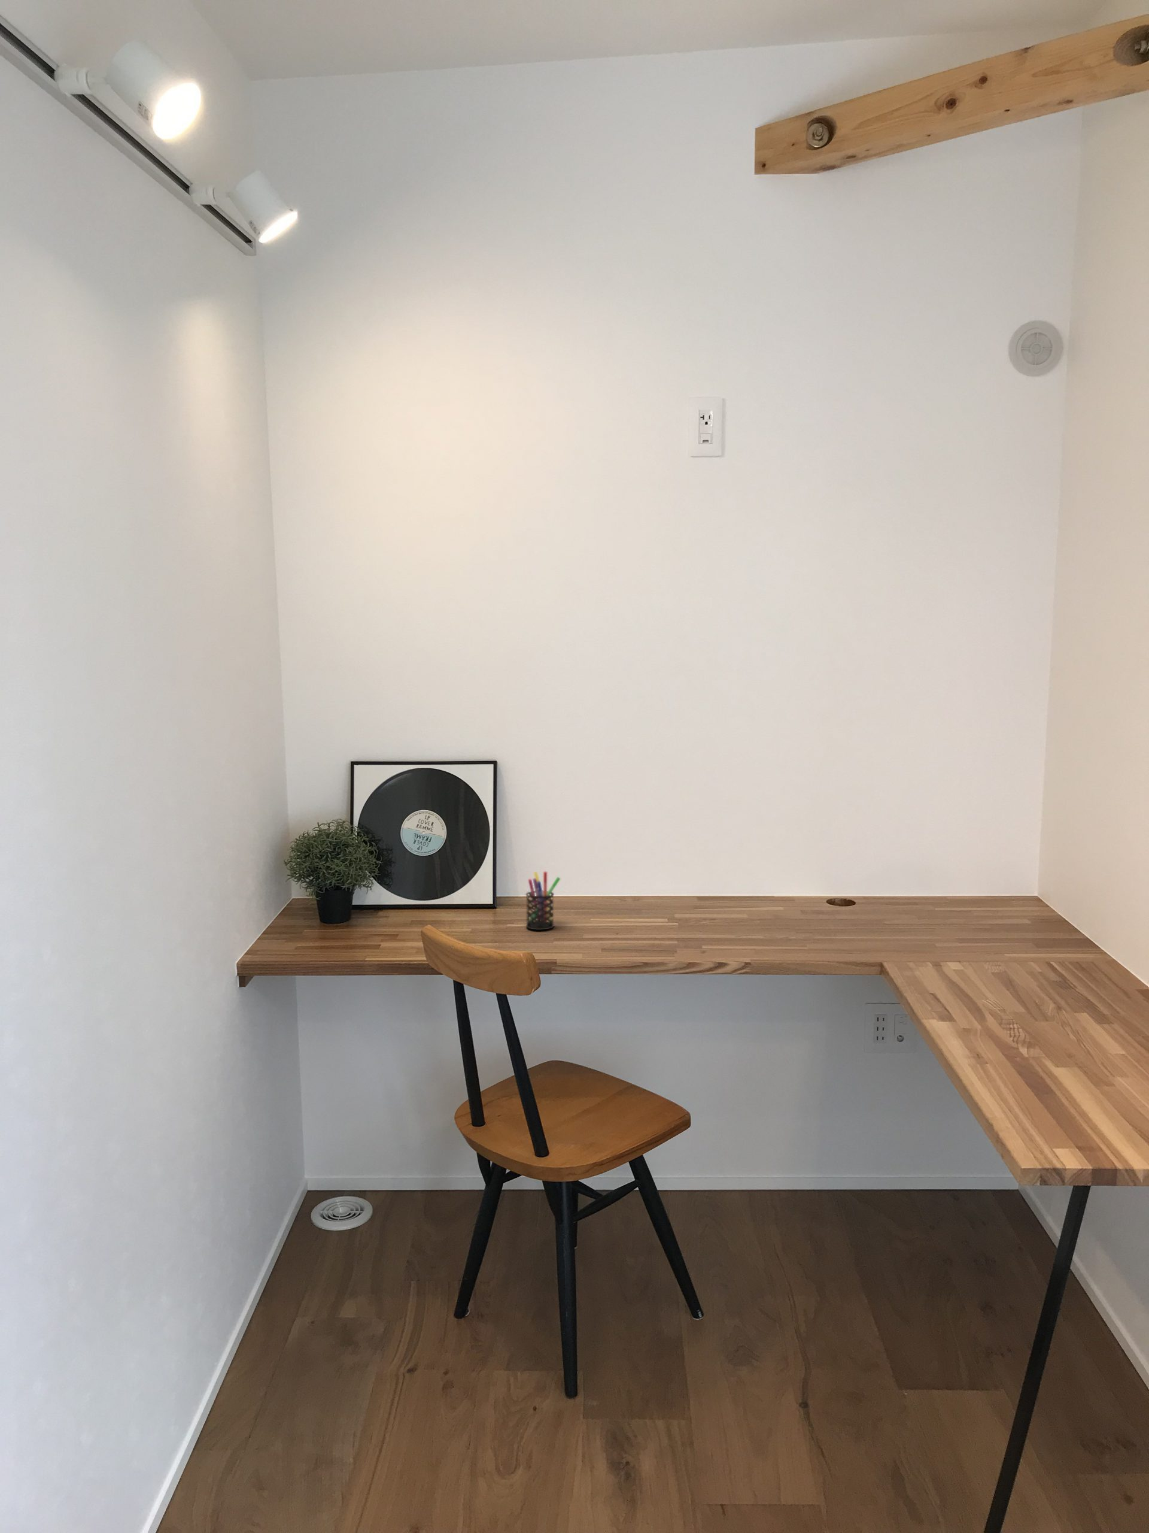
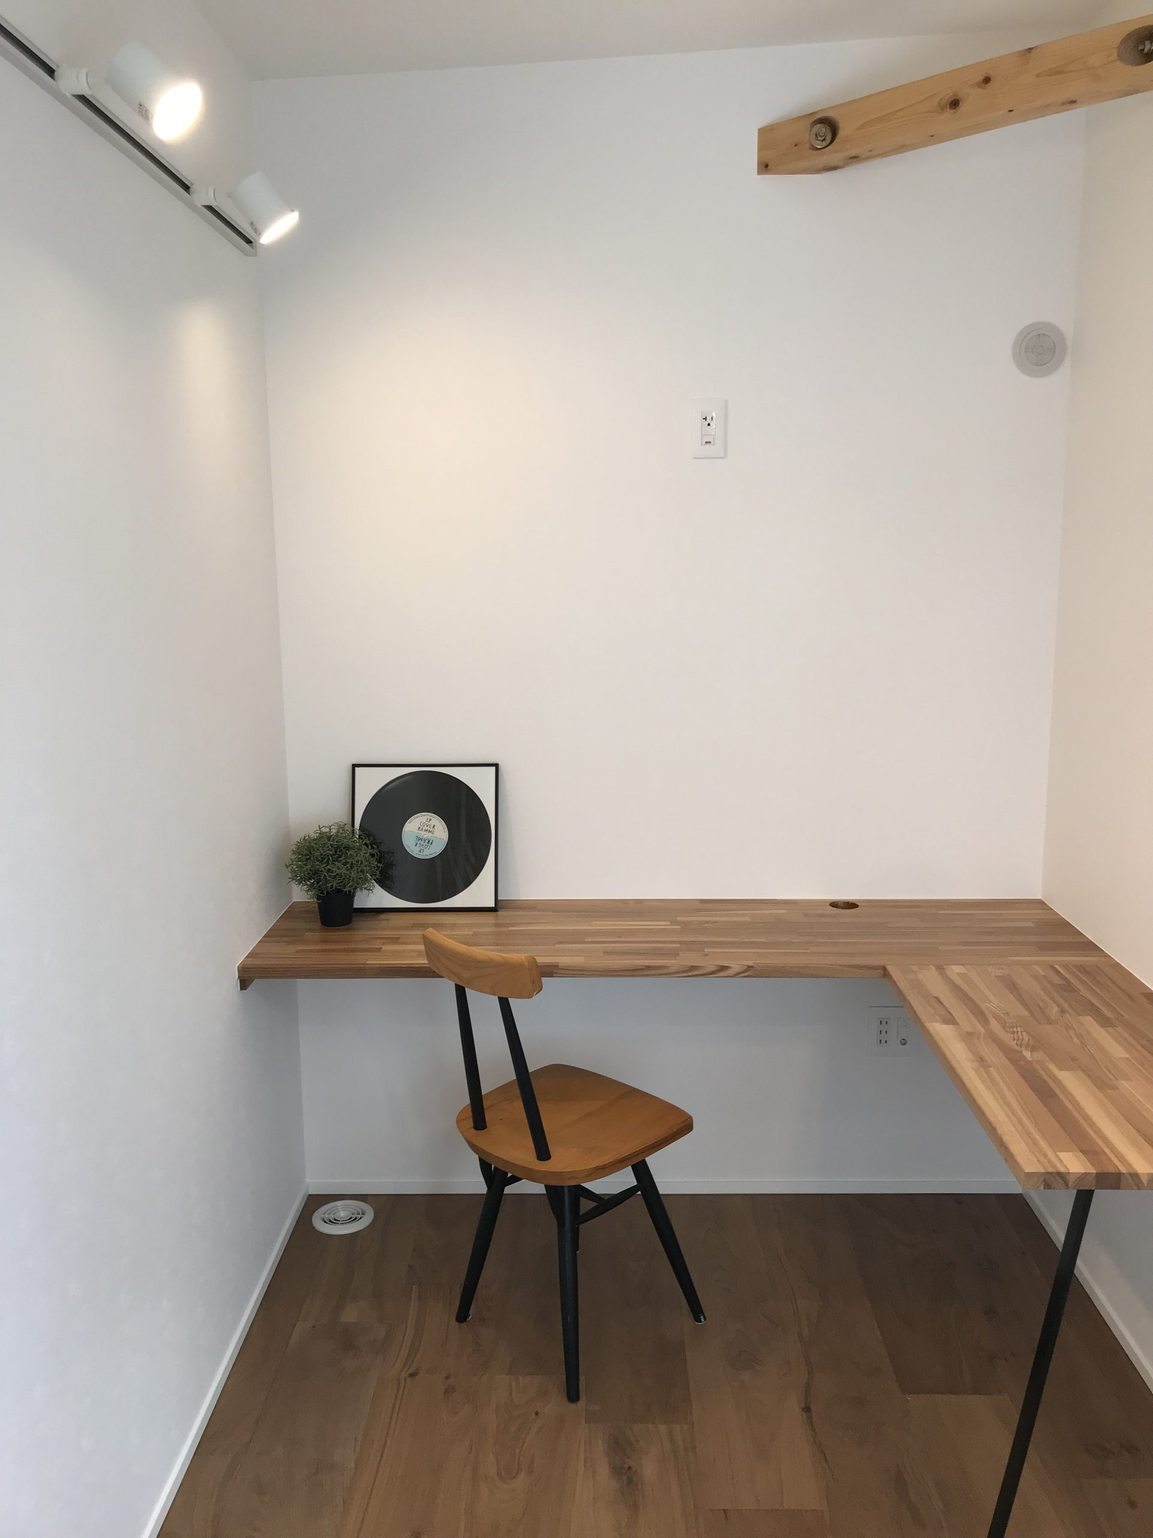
- pen holder (543, 898)
